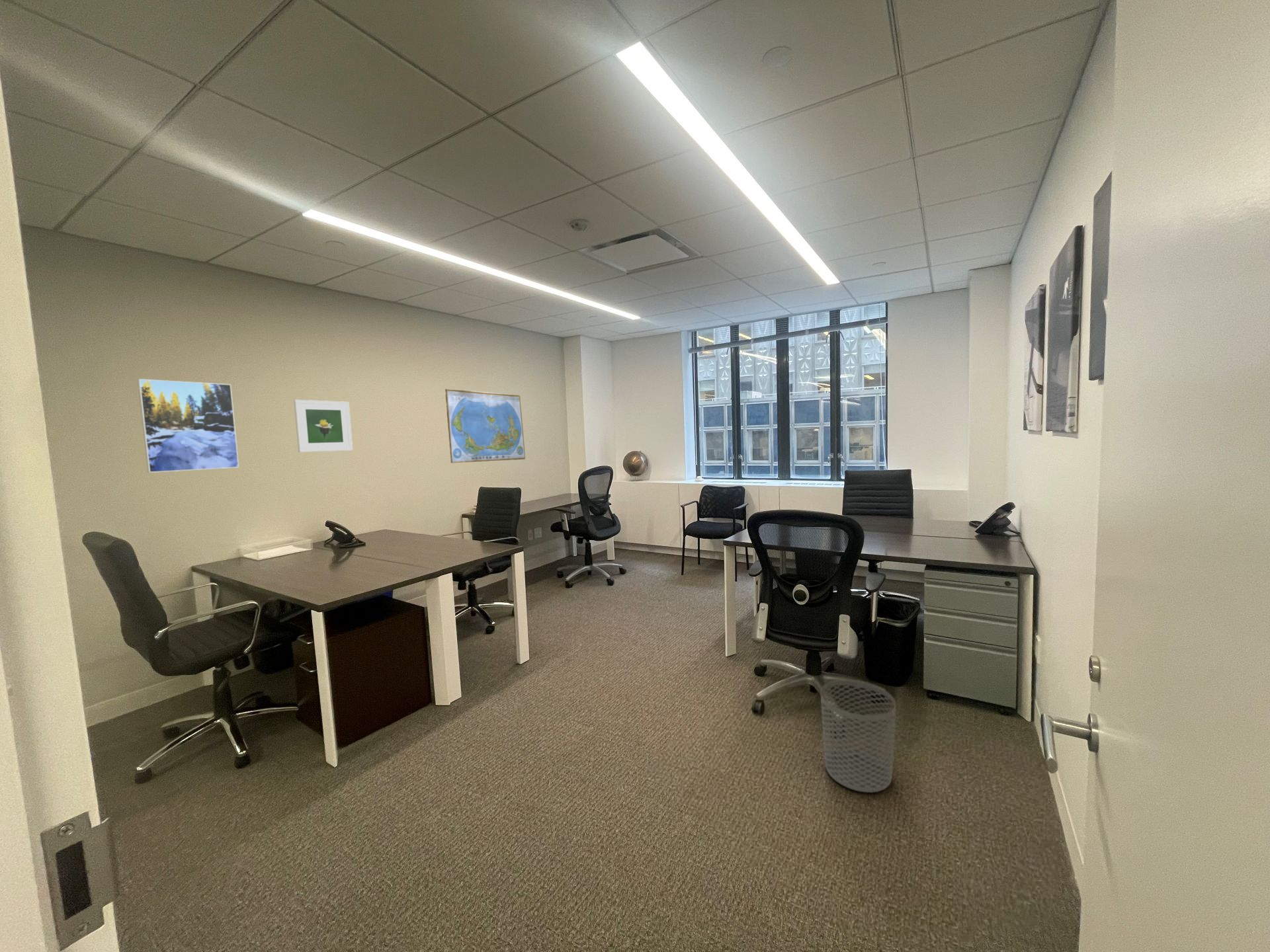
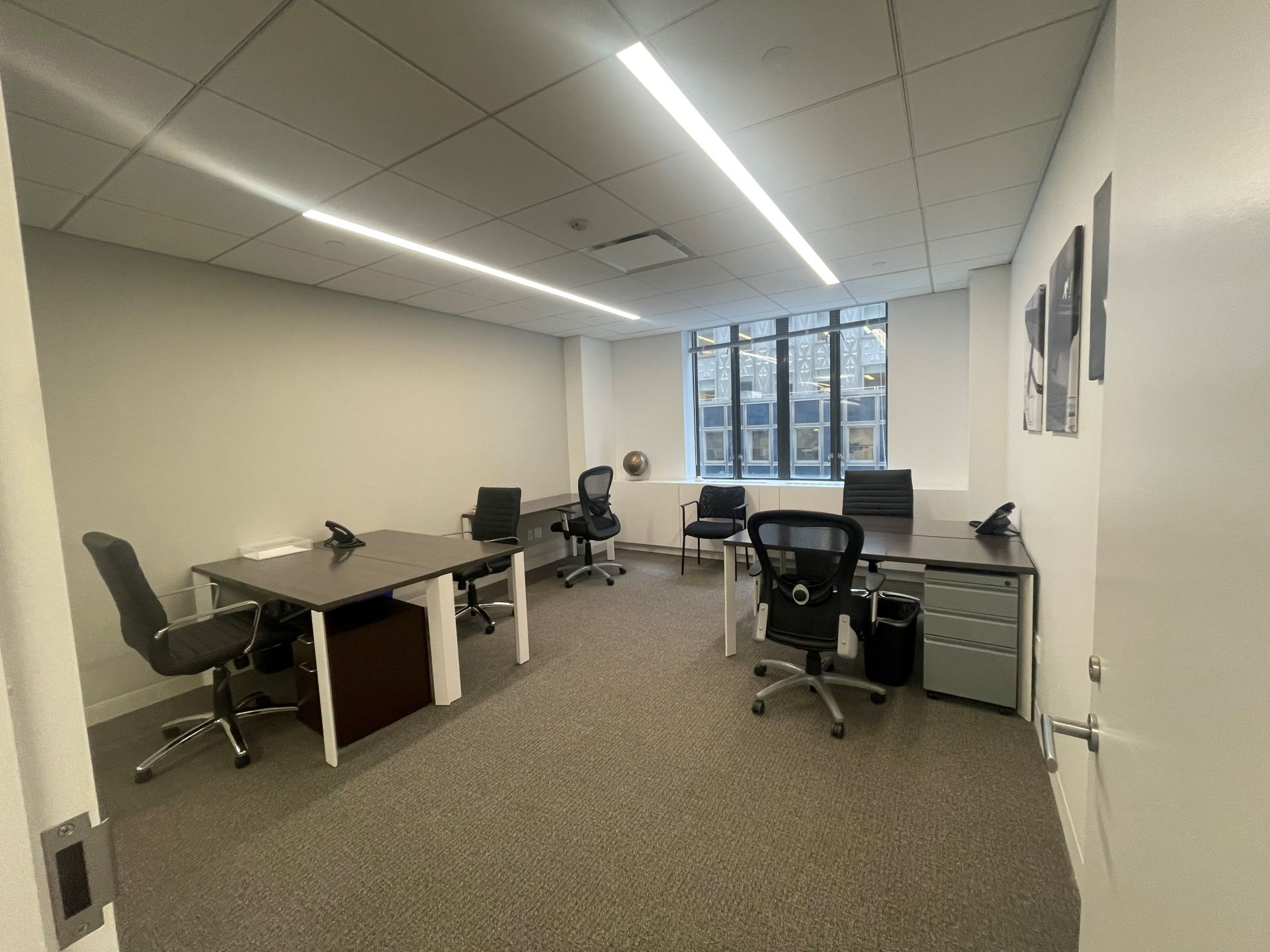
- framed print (191, 426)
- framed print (324, 426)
- world map (488, 426)
- waste bin (858, 734)
